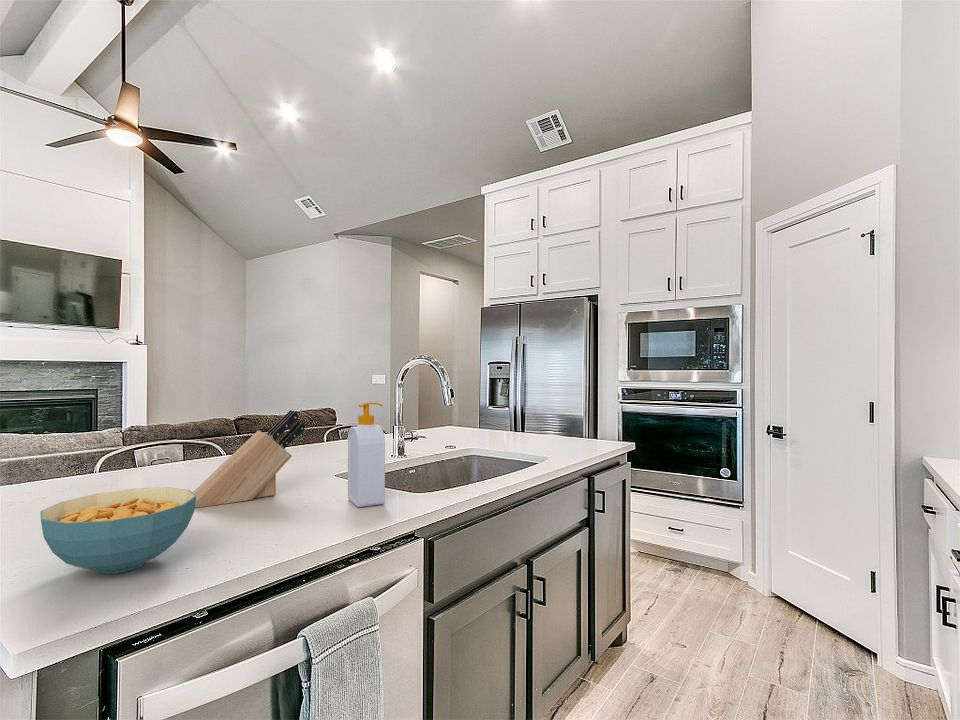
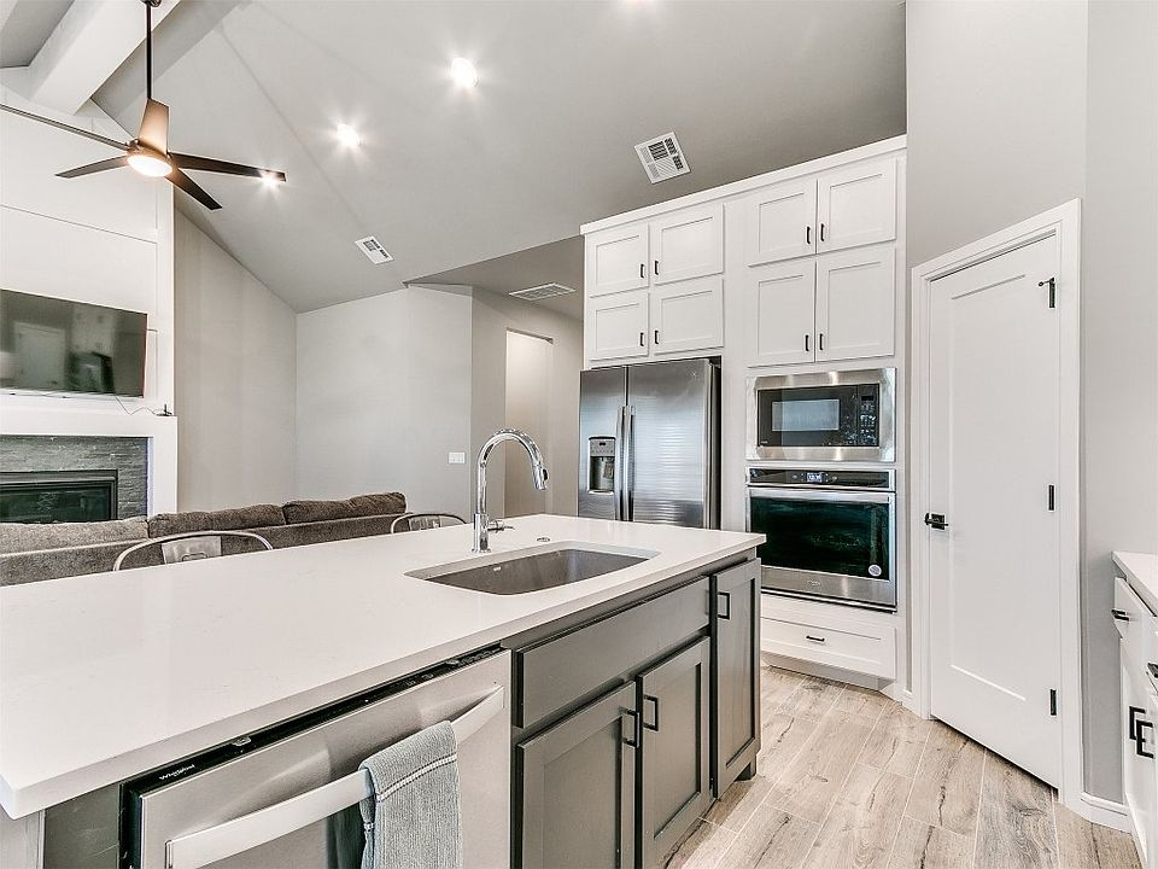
- cereal bowl (122, 534)
- knife block (249, 454)
- soap bottle (367, 452)
